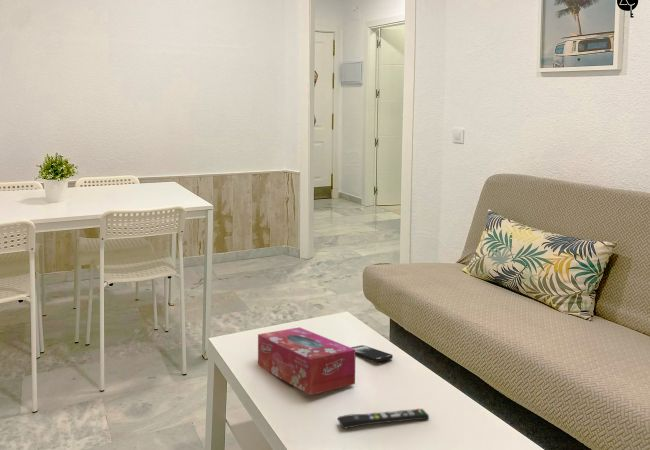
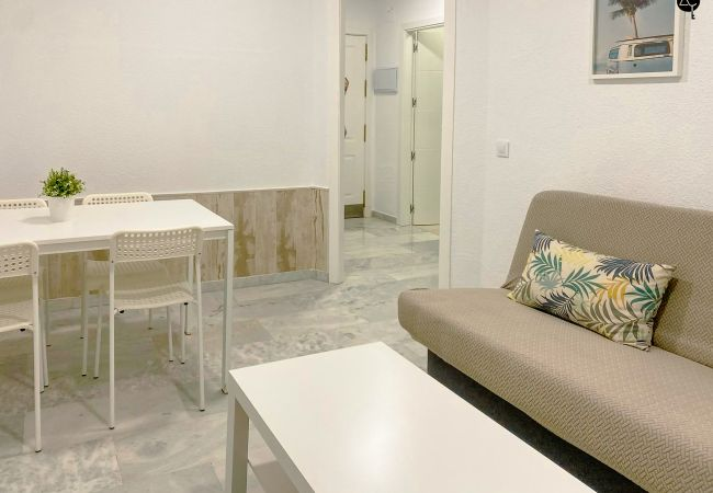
- smartphone (369, 353)
- remote control (383, 418)
- tissue box (304, 358)
